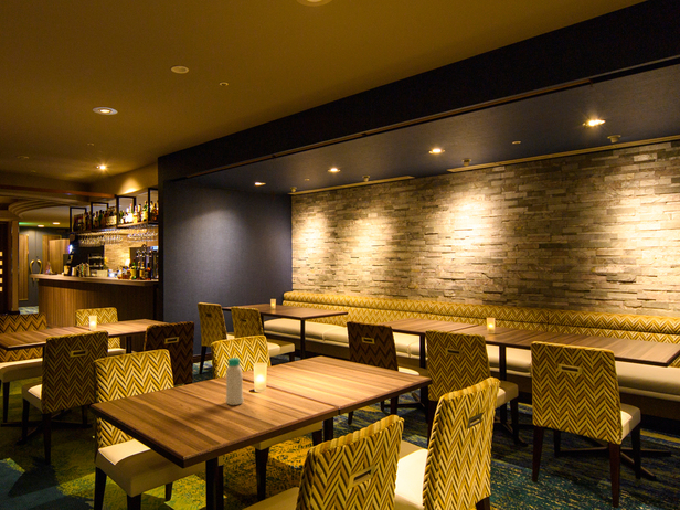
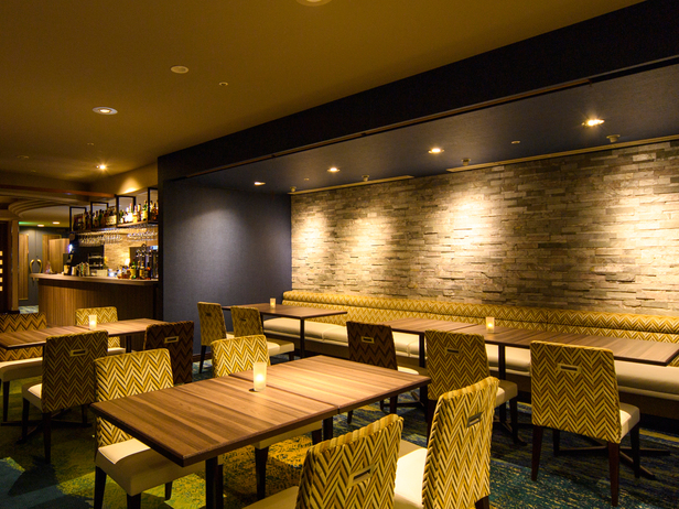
- bottle (234, 380)
